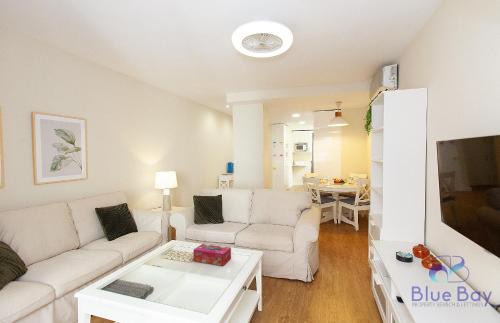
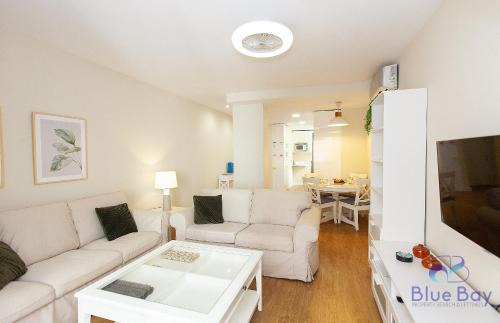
- tissue box (212, 254)
